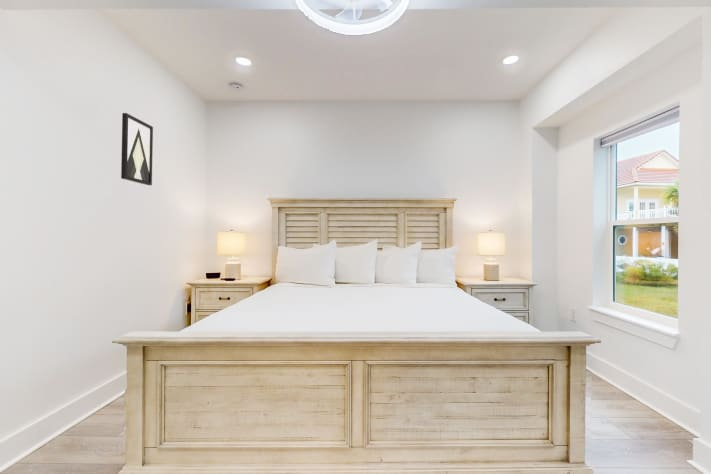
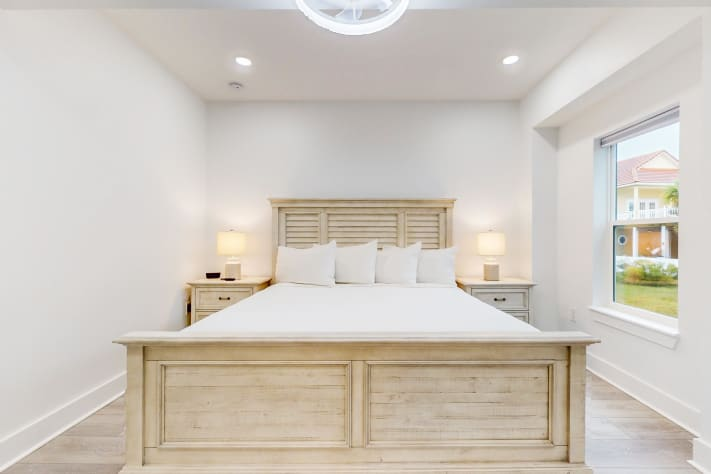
- wall art (138, 151)
